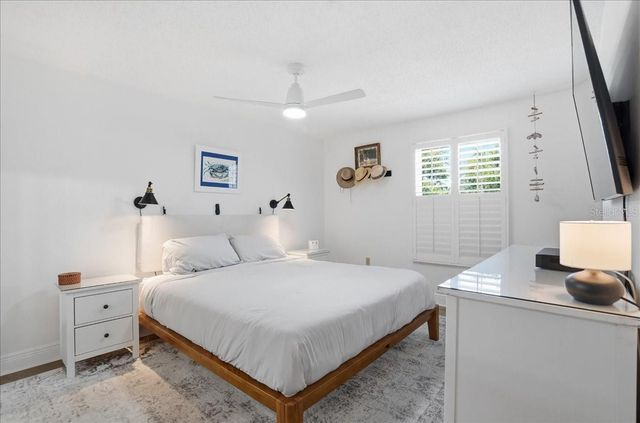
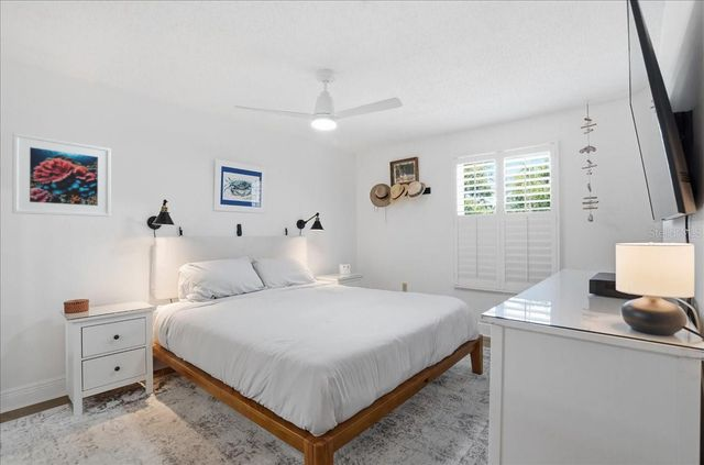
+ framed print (65, 178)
